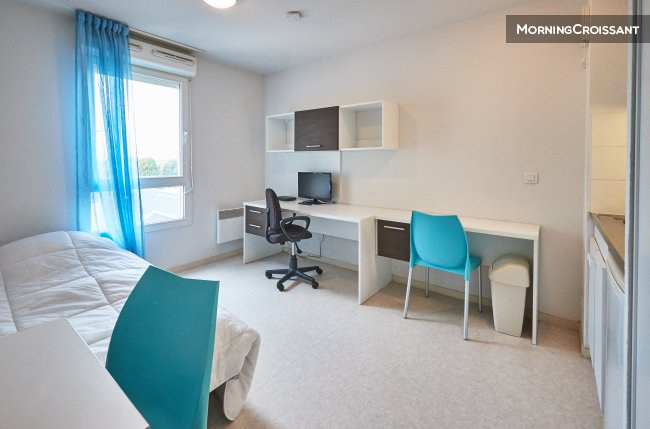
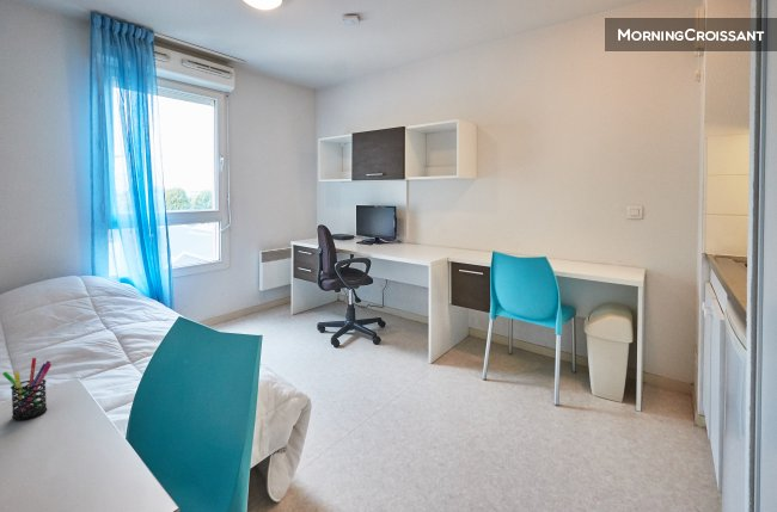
+ pen holder (25, 387)
